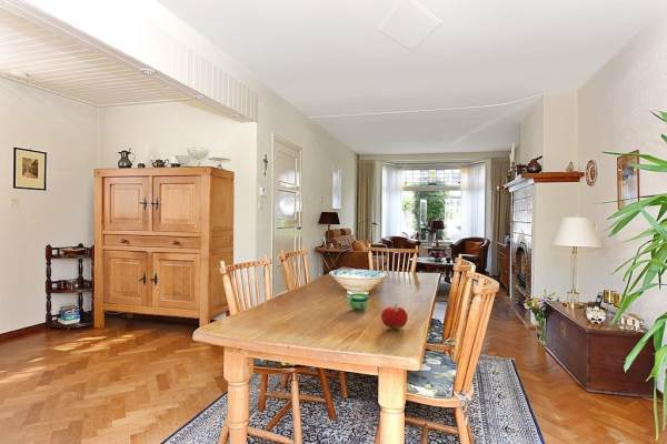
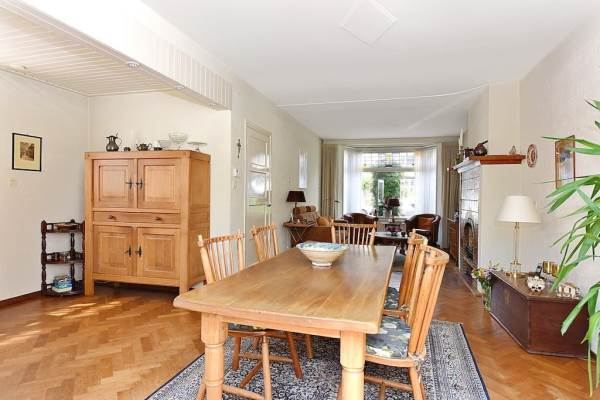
- fruit (394, 316)
- cup (356, 302)
